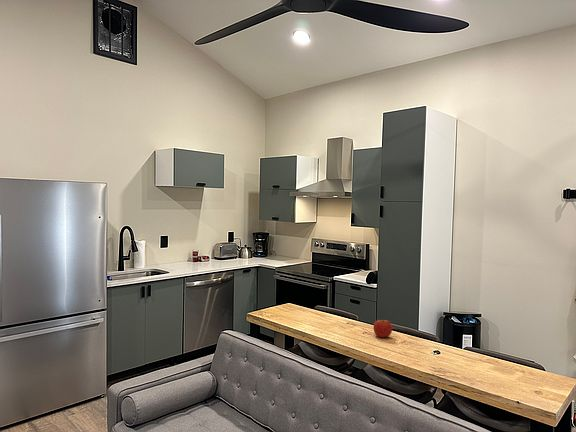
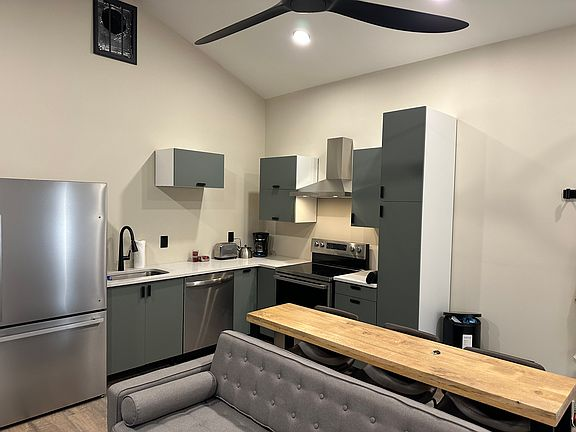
- apple (382, 327)
